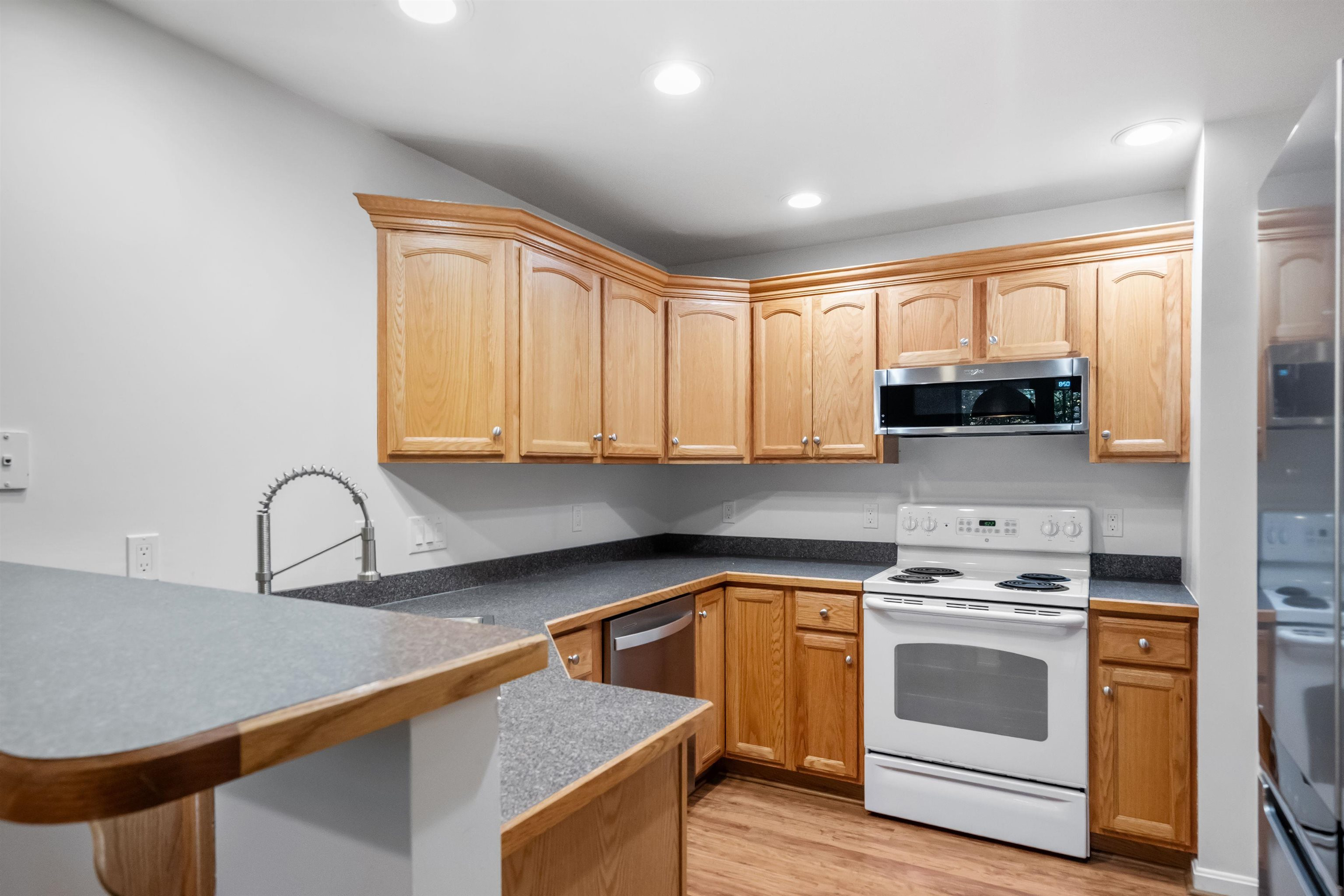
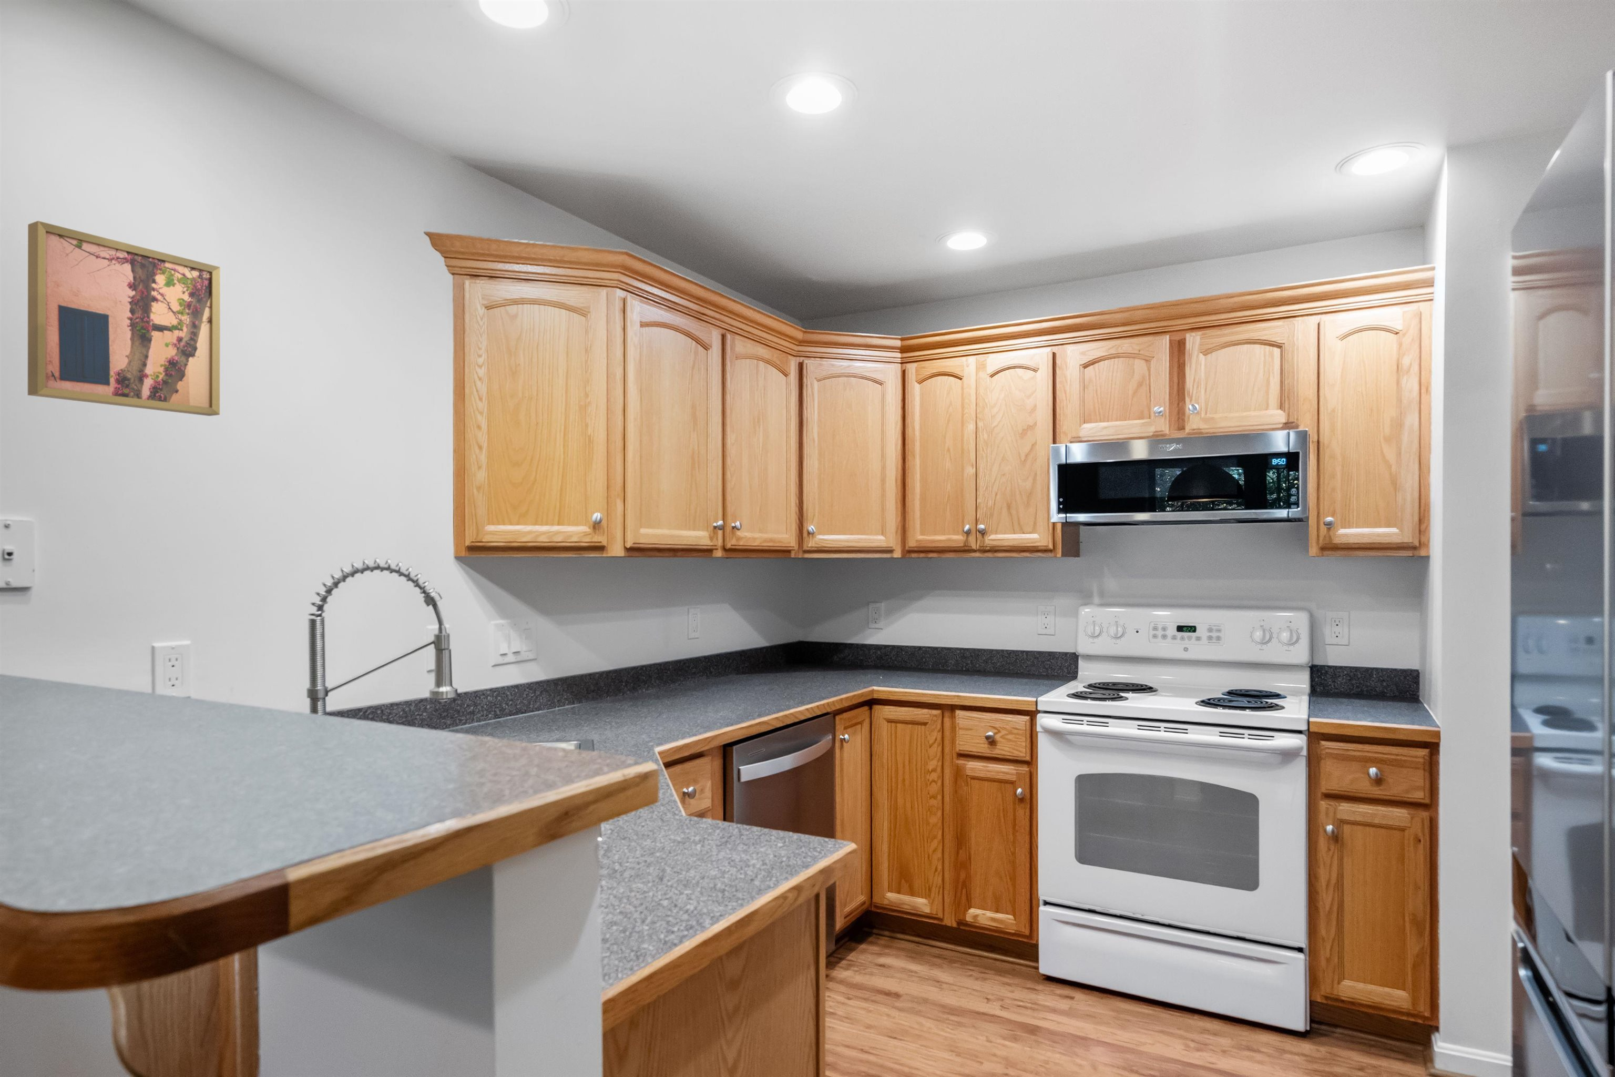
+ wall art (130, 326)
